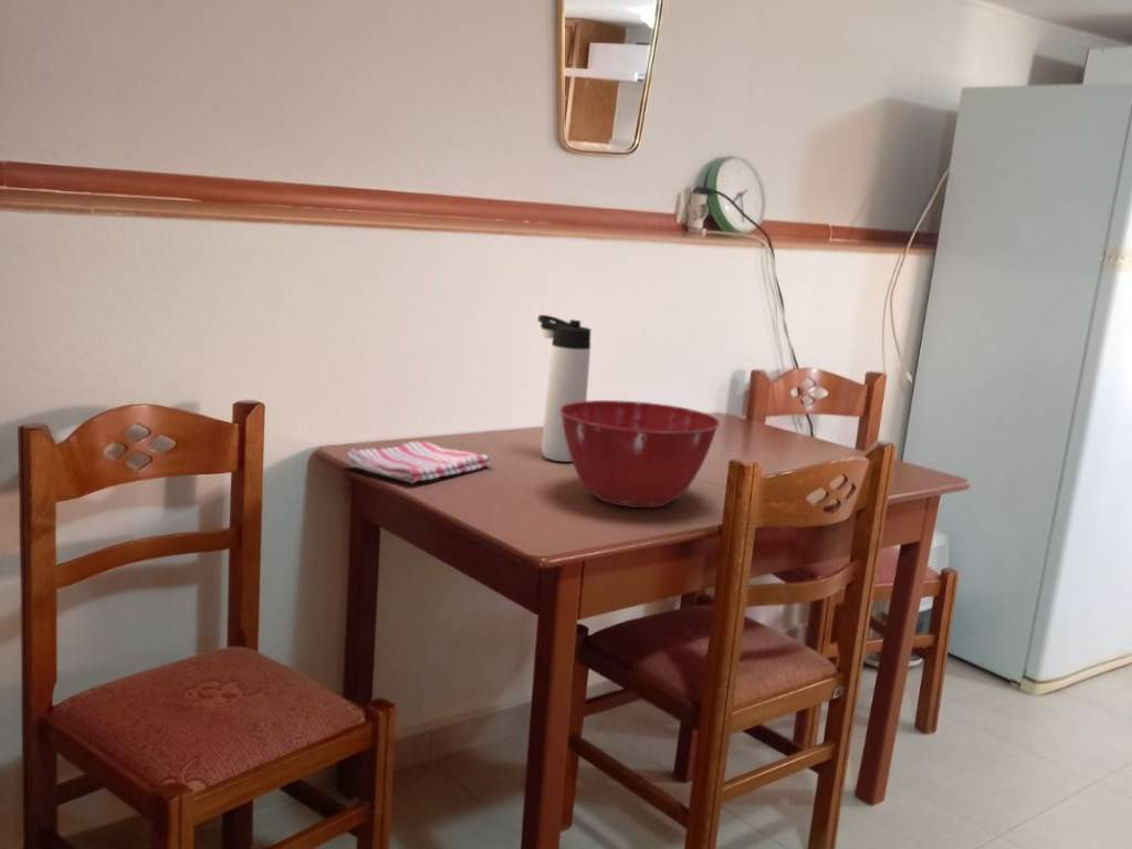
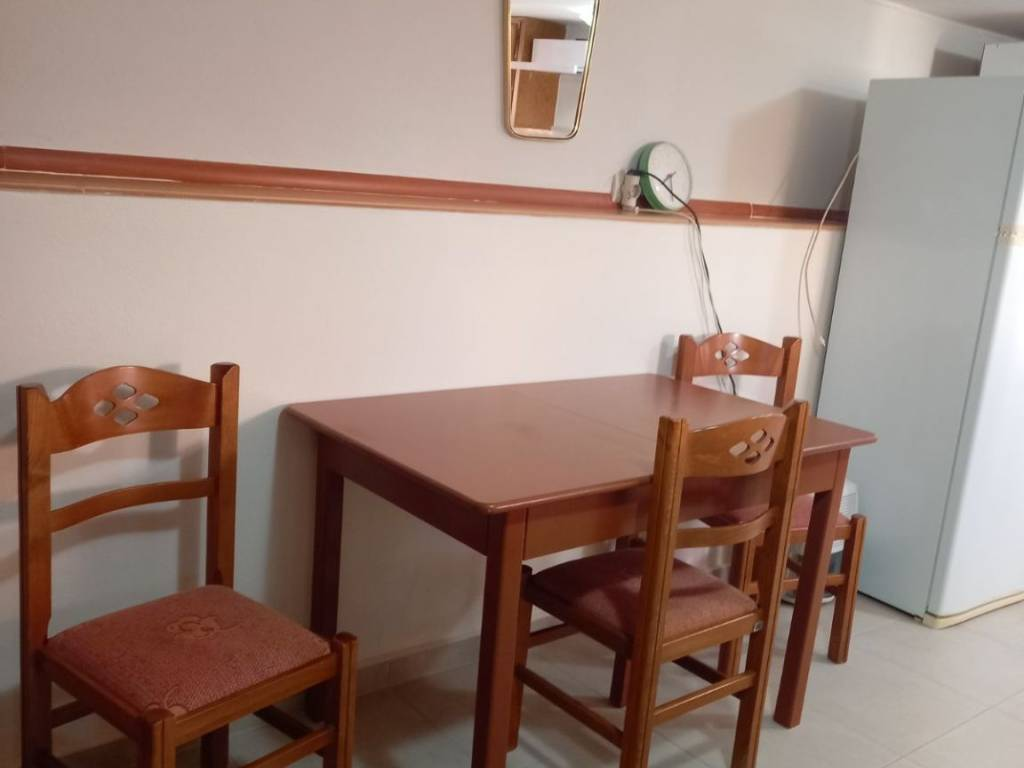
- dish towel (421, 458)
- thermos bottle (558, 388)
- mixing bowl (635, 455)
